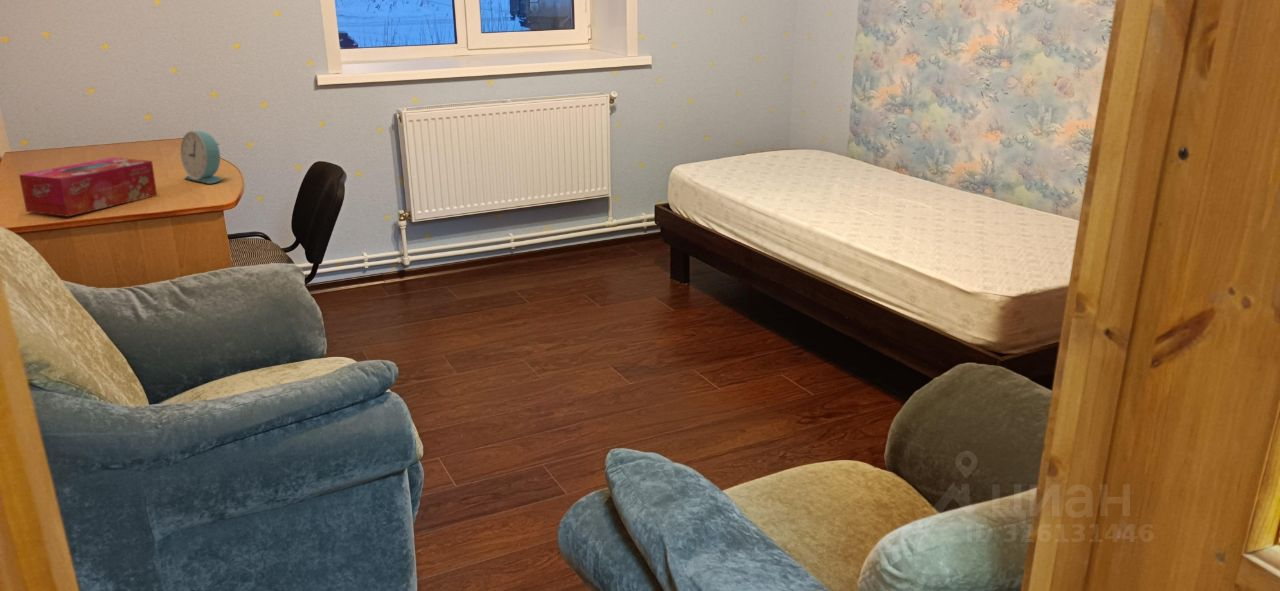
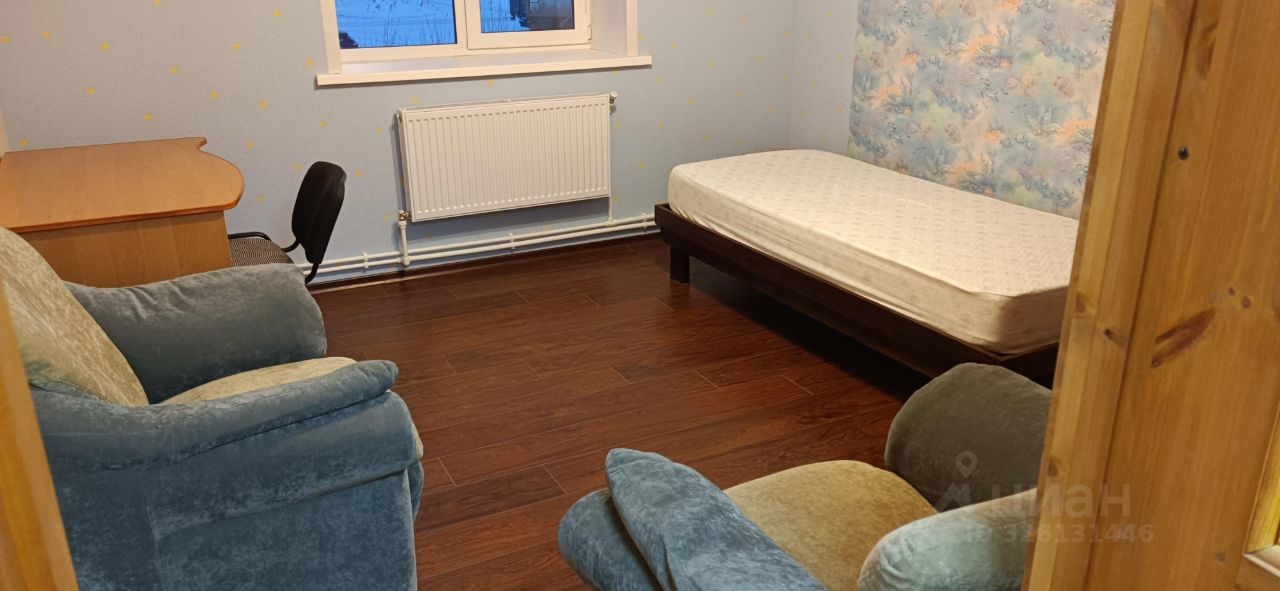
- alarm clock (203, 155)
- tissue box (91, 185)
